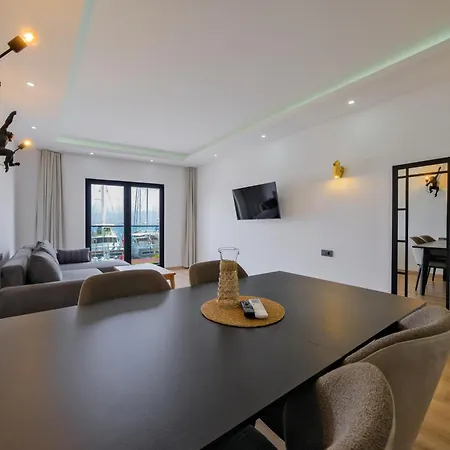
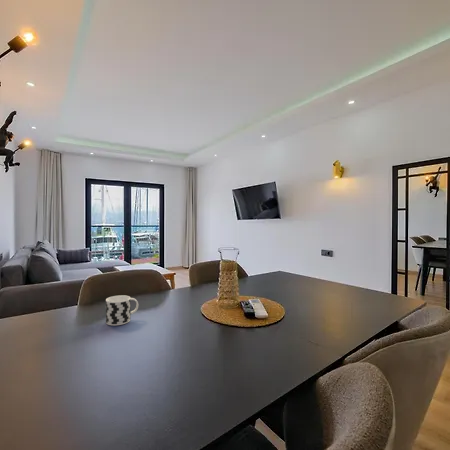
+ cup (122, 309)
